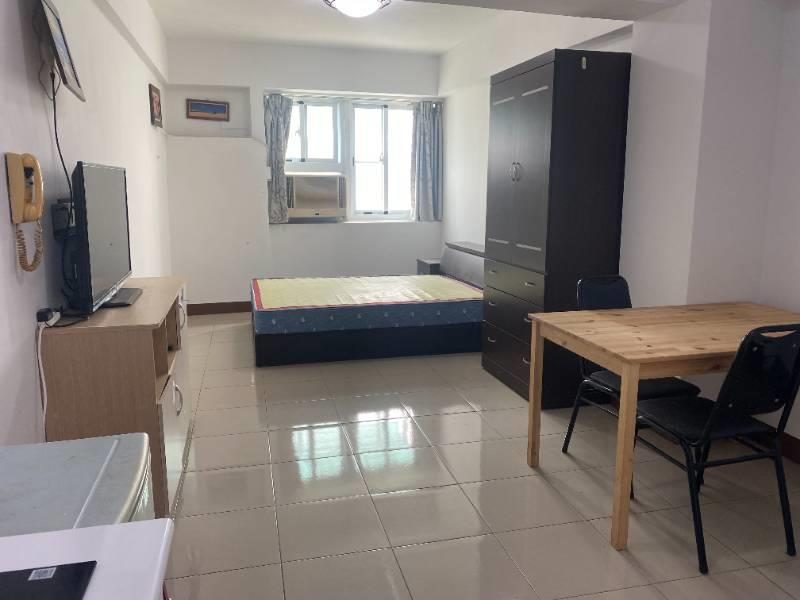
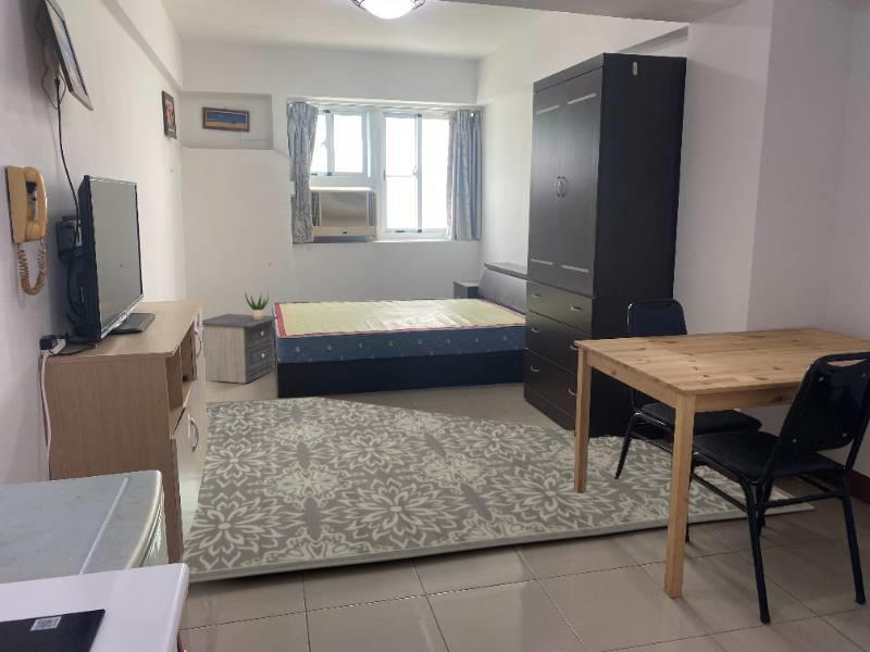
+ potted plant (258, 303)
+ rug (434, 444)
+ nightstand (239, 347)
